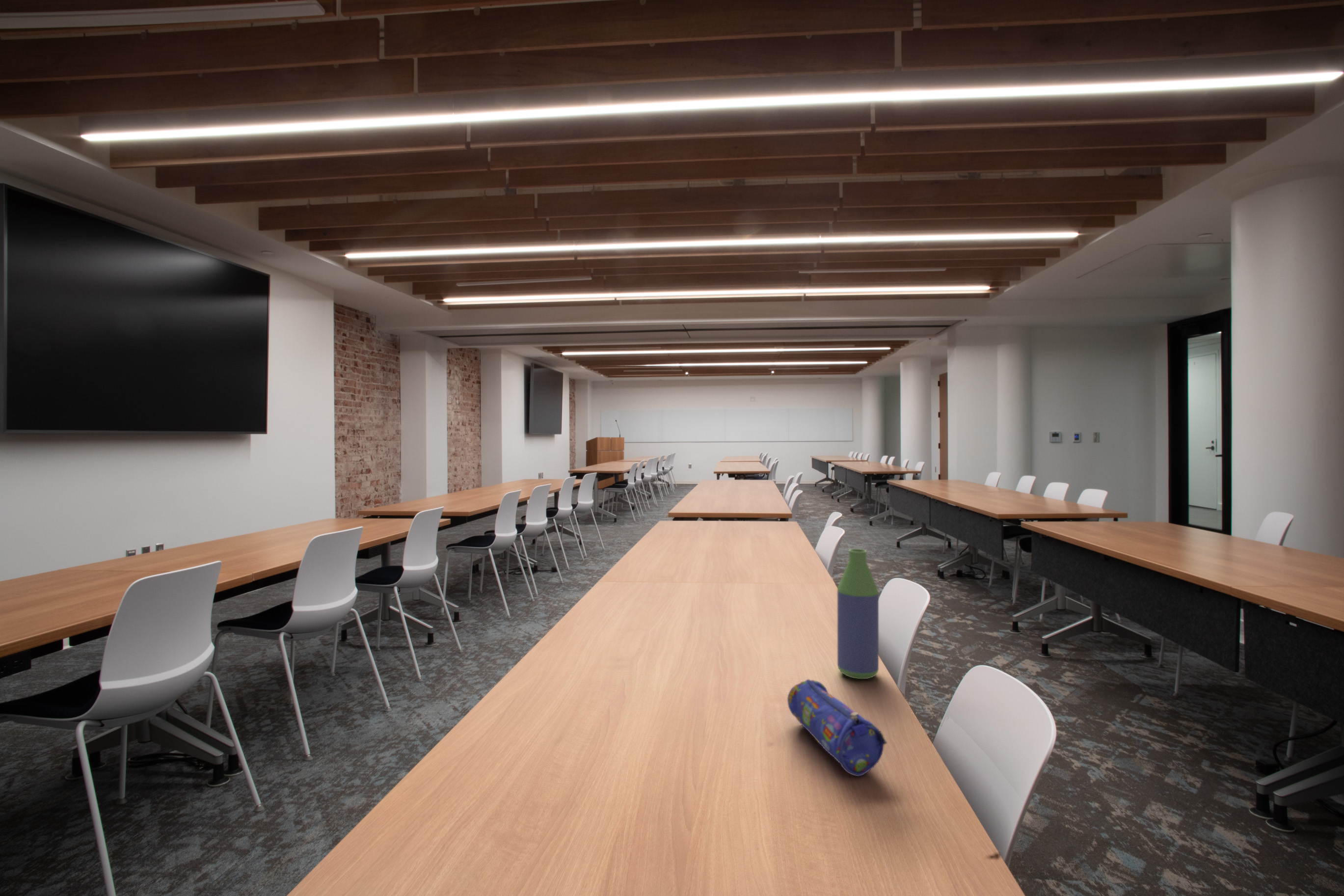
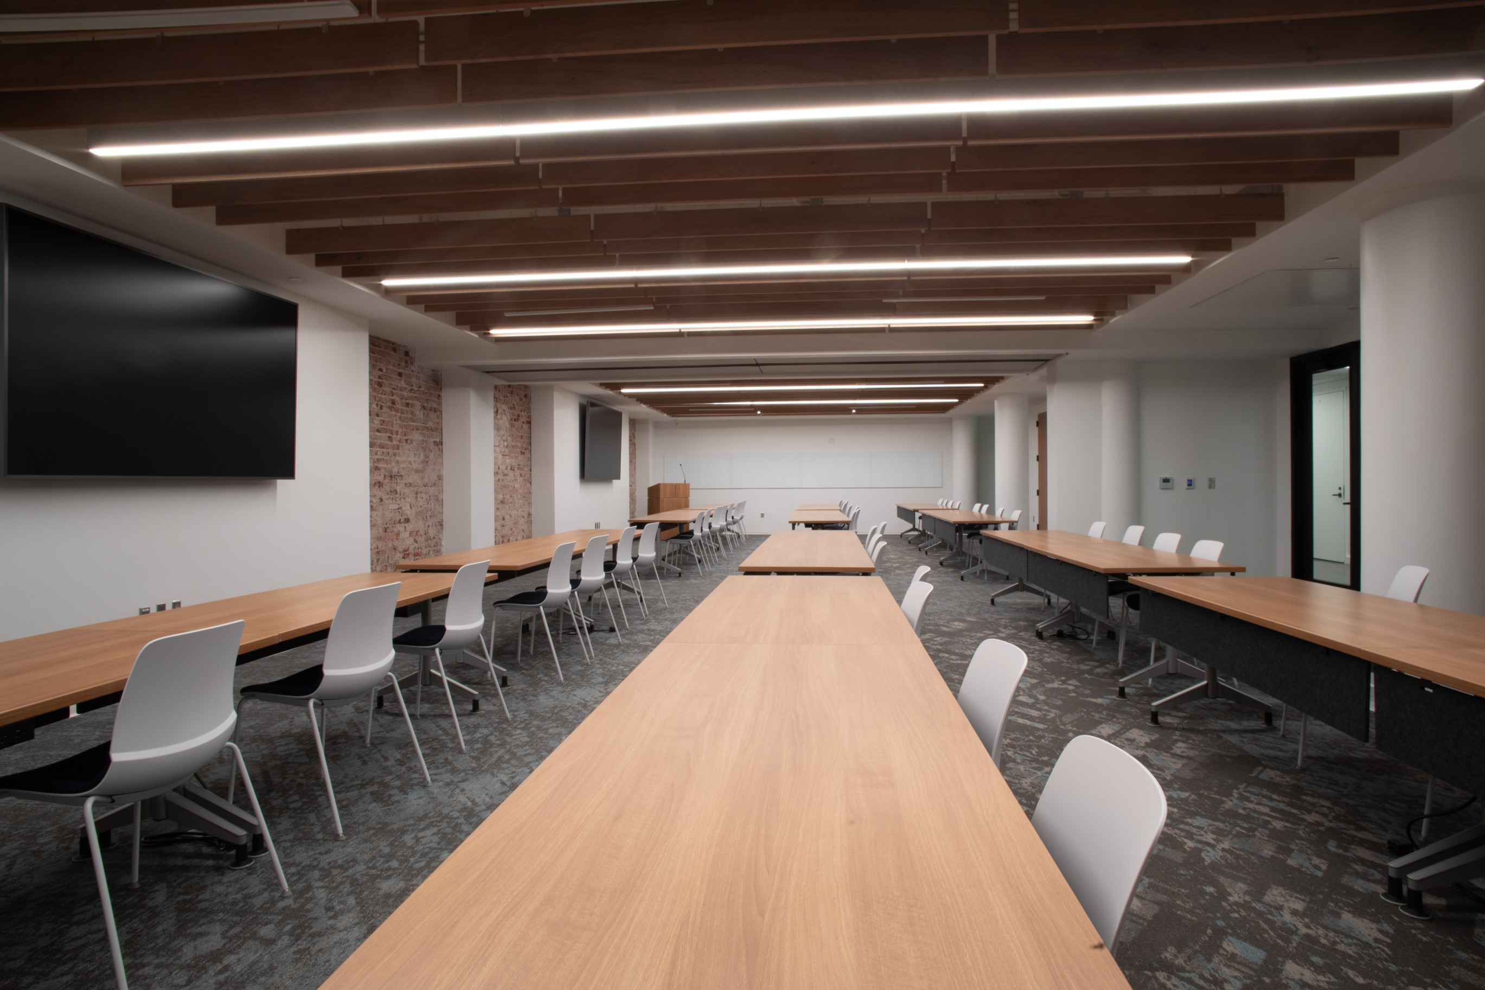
- pencil case (832, 721)
- bottle (858, 612)
